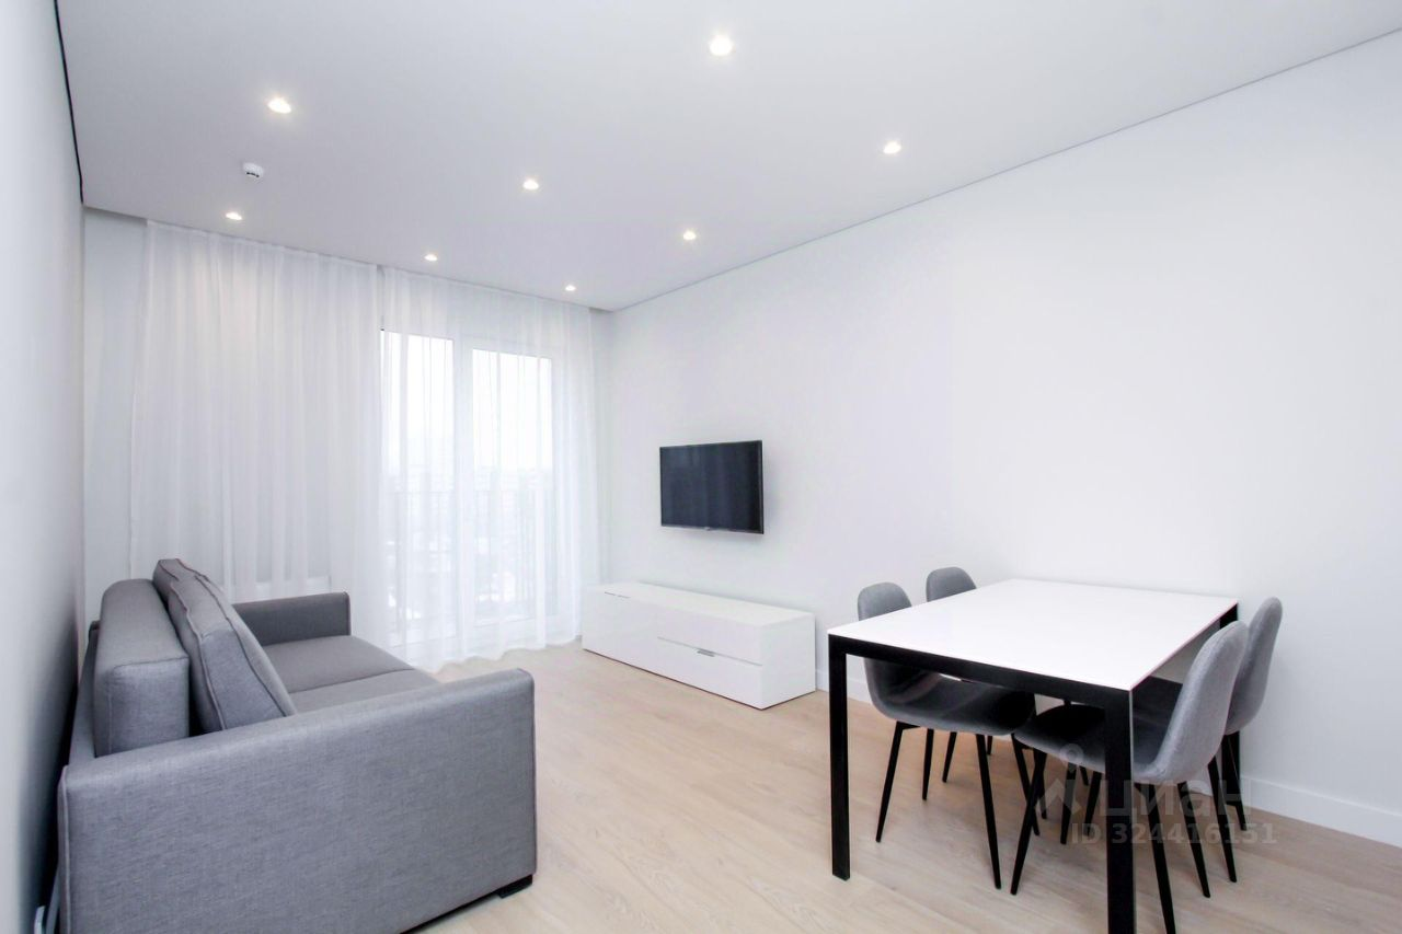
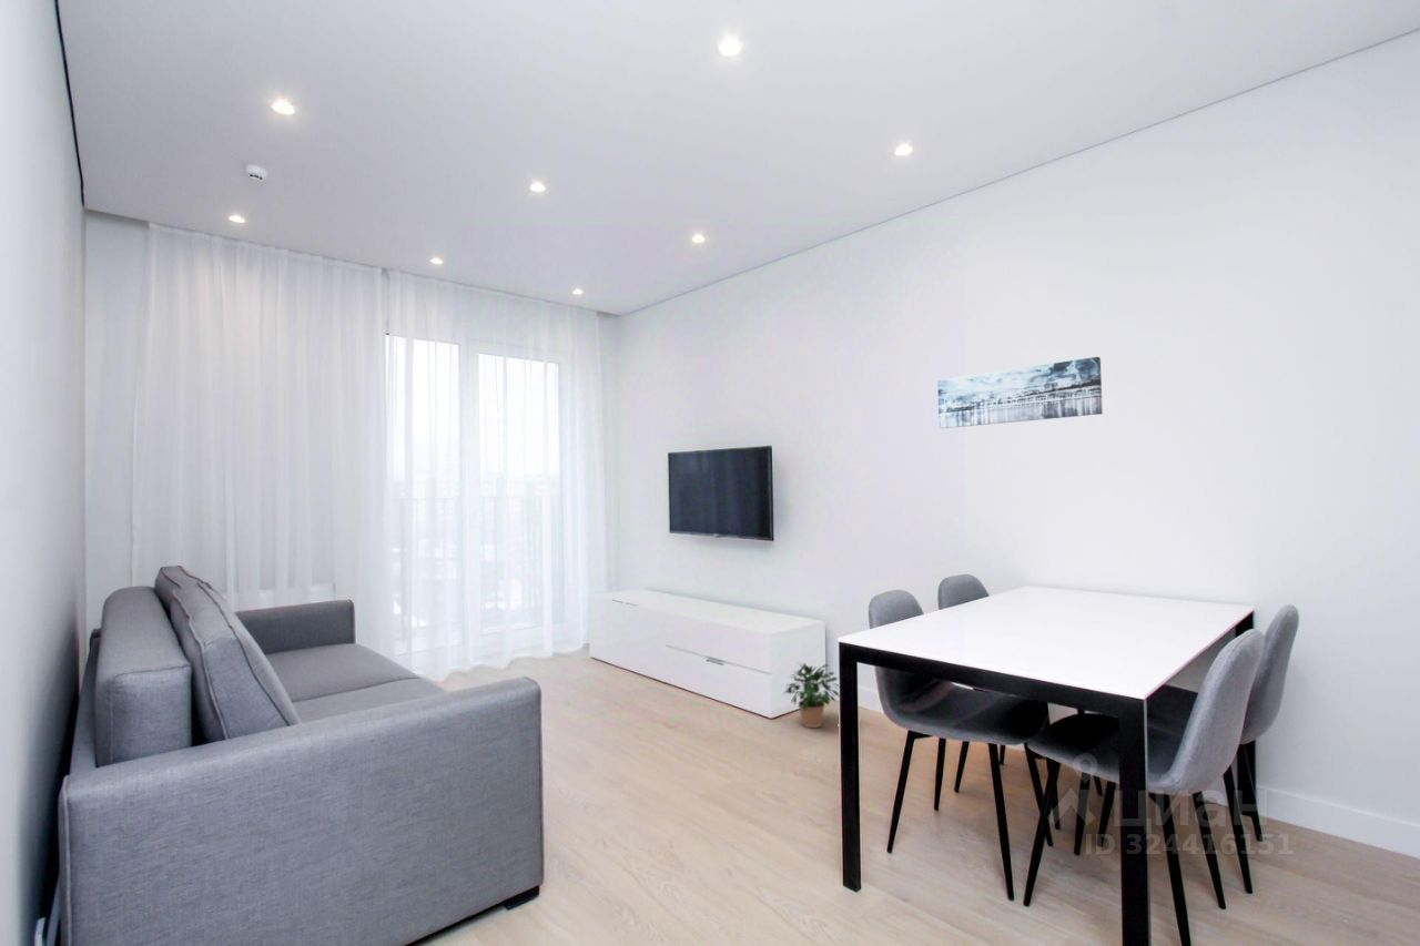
+ wall art (1013, 395)
+ potted plant (814, 690)
